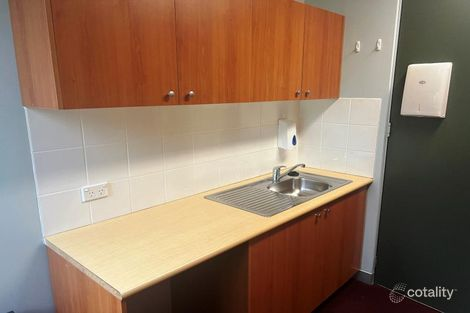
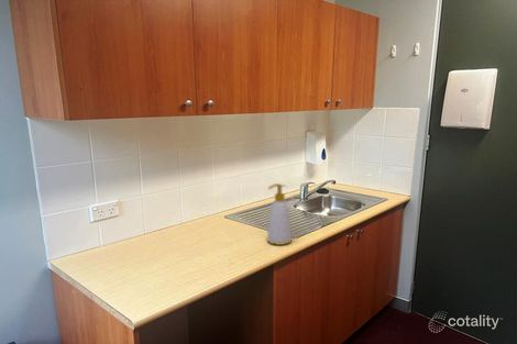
+ soap bottle (278, 212)
